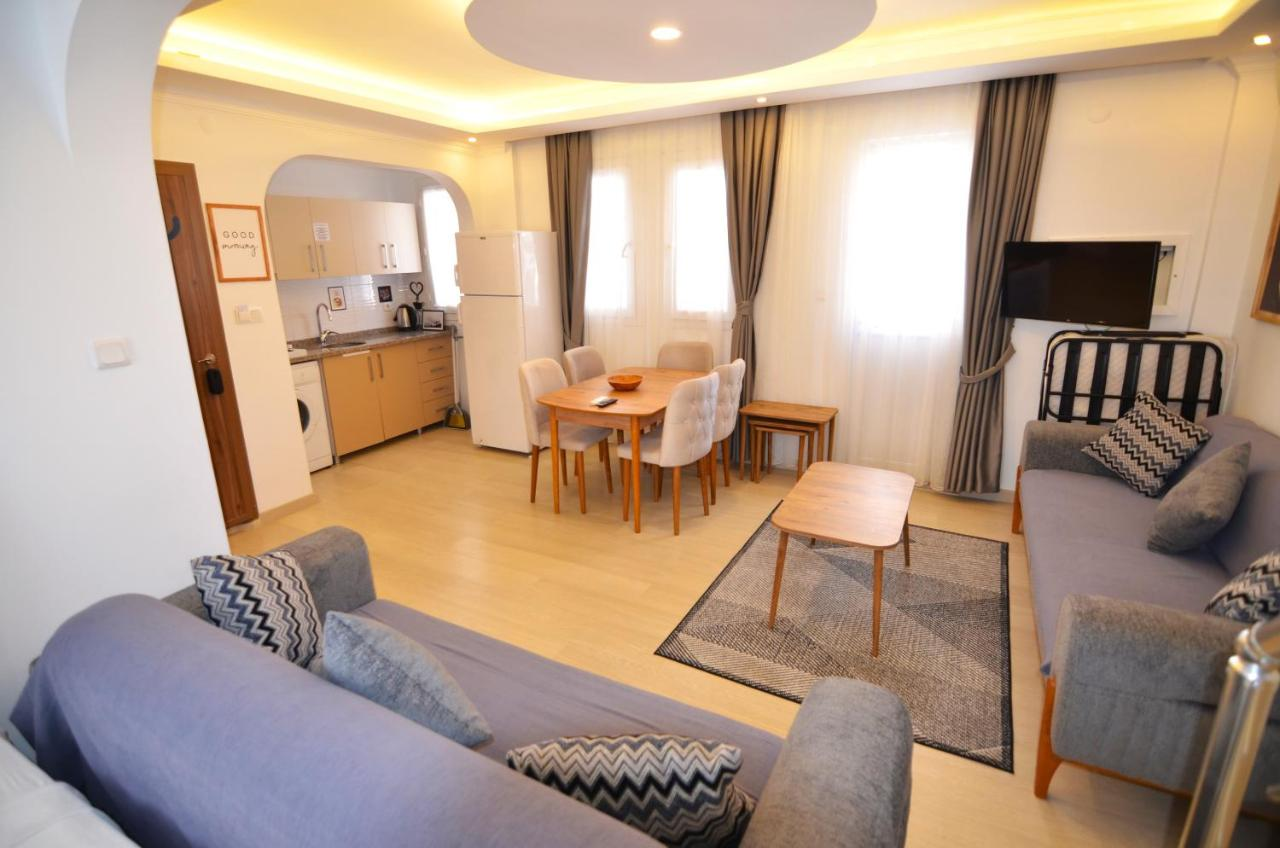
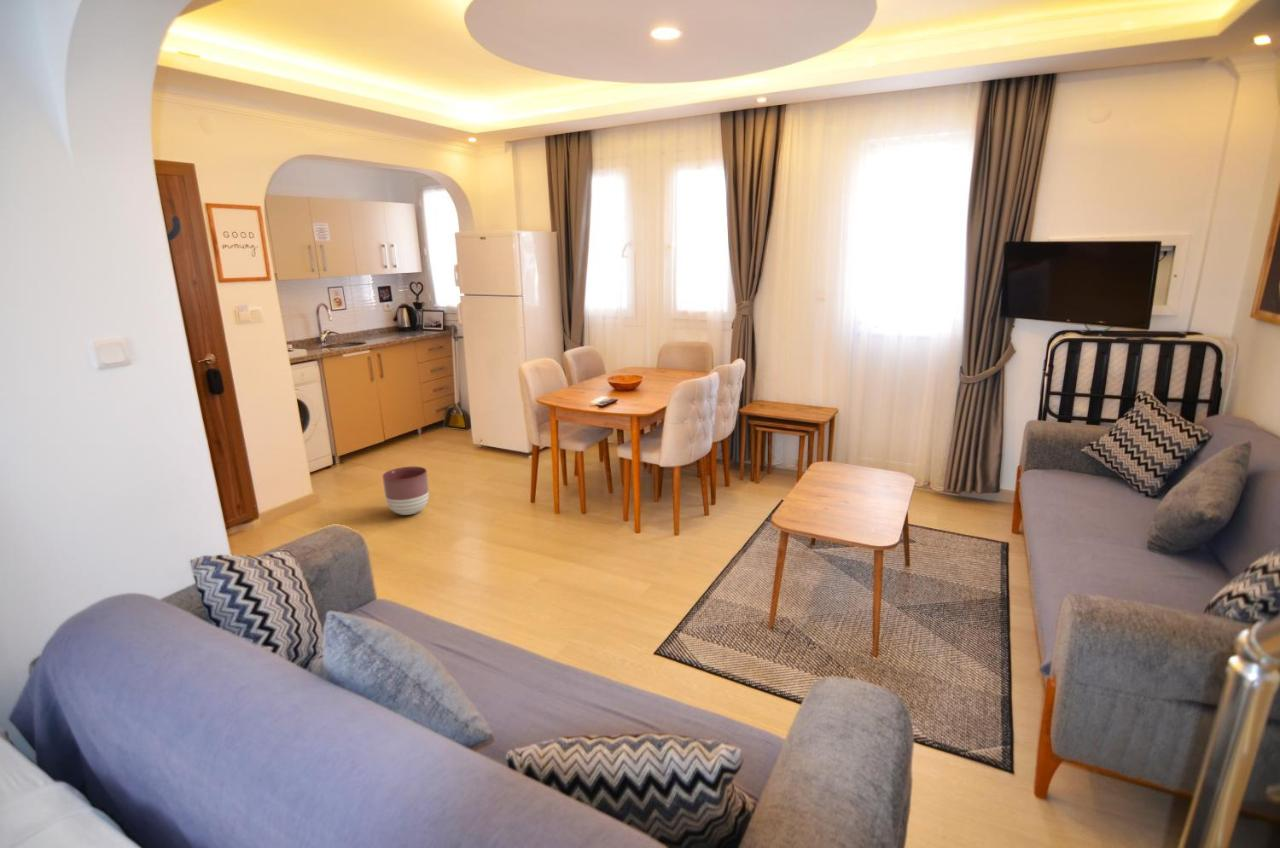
+ planter (407, 492)
